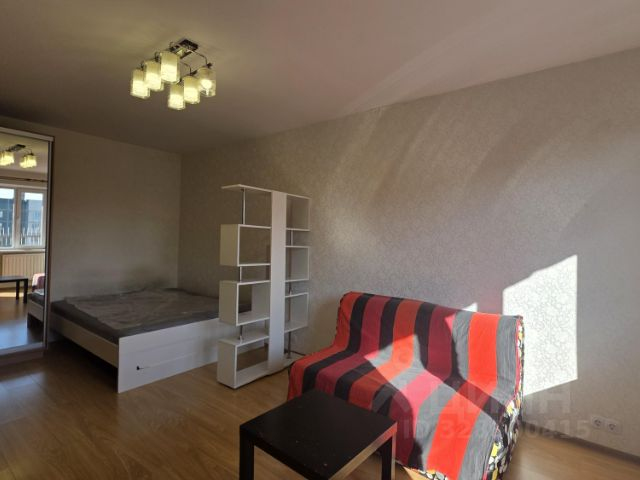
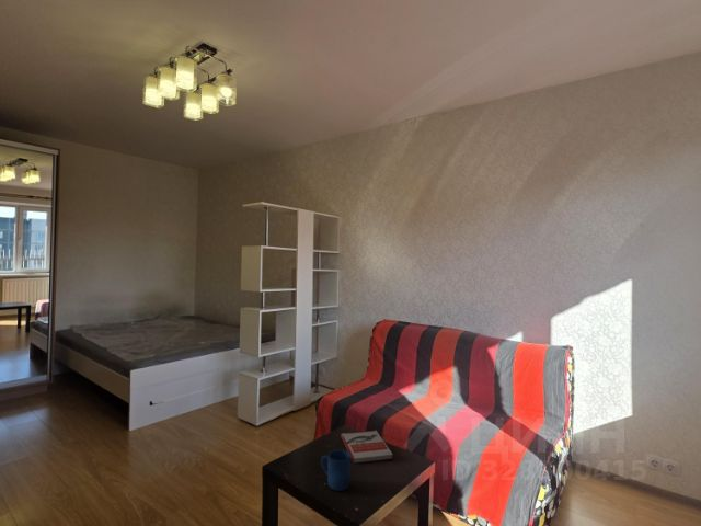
+ book (365, 445)
+ mug (334, 469)
